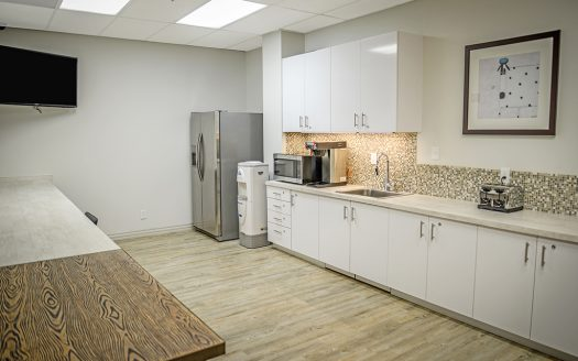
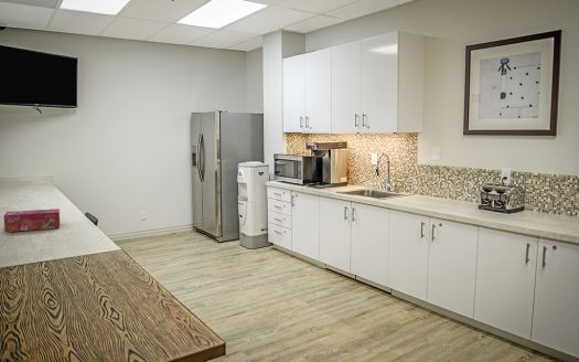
+ tissue box (33, 220)
